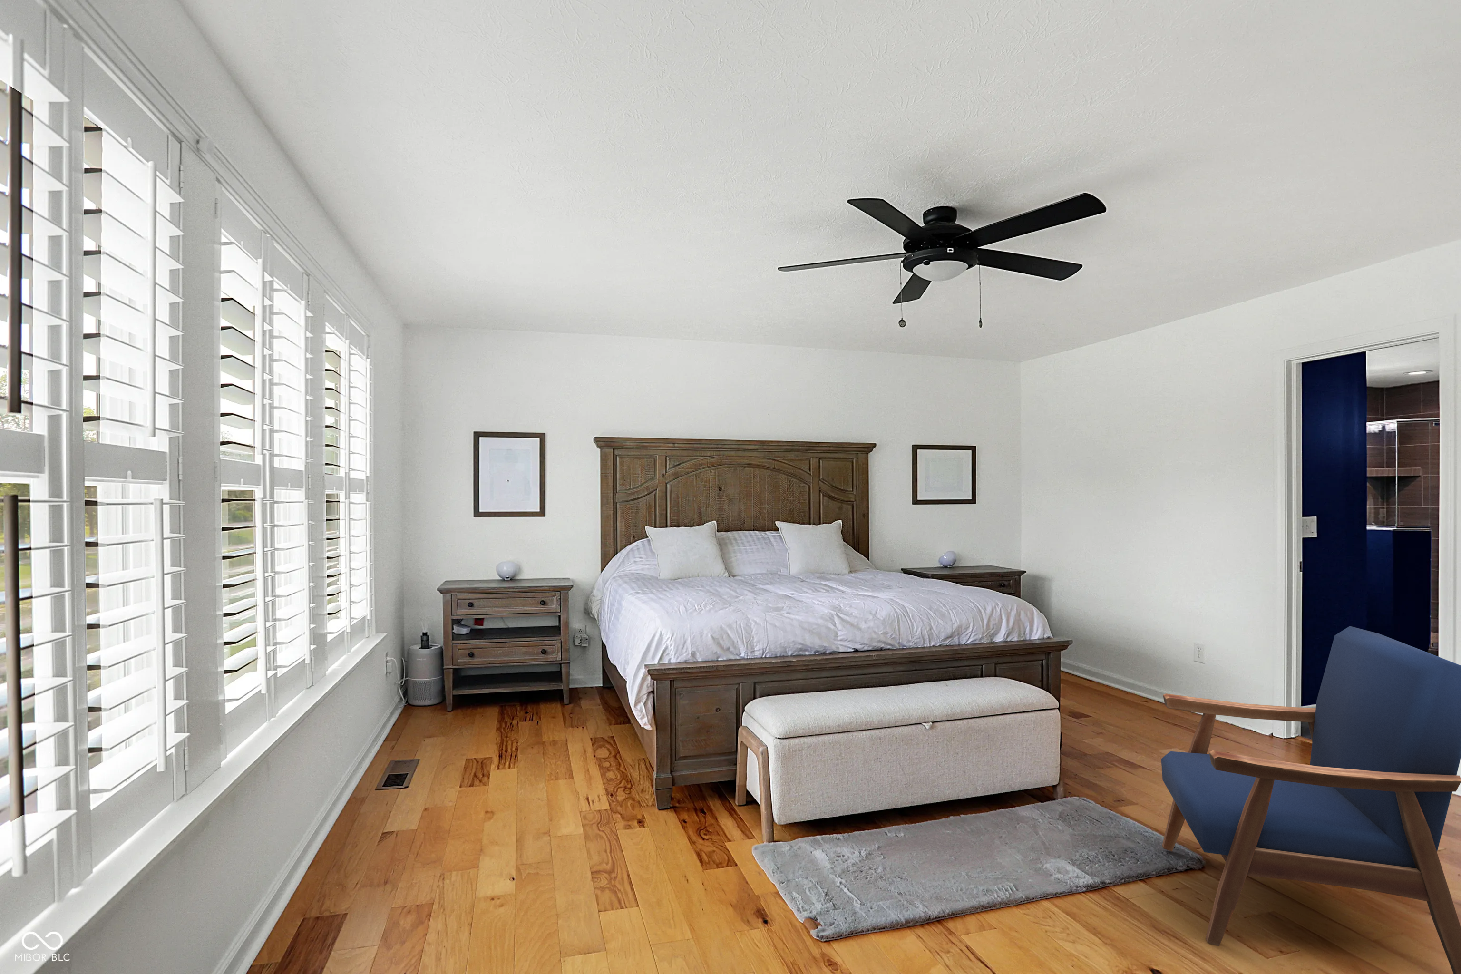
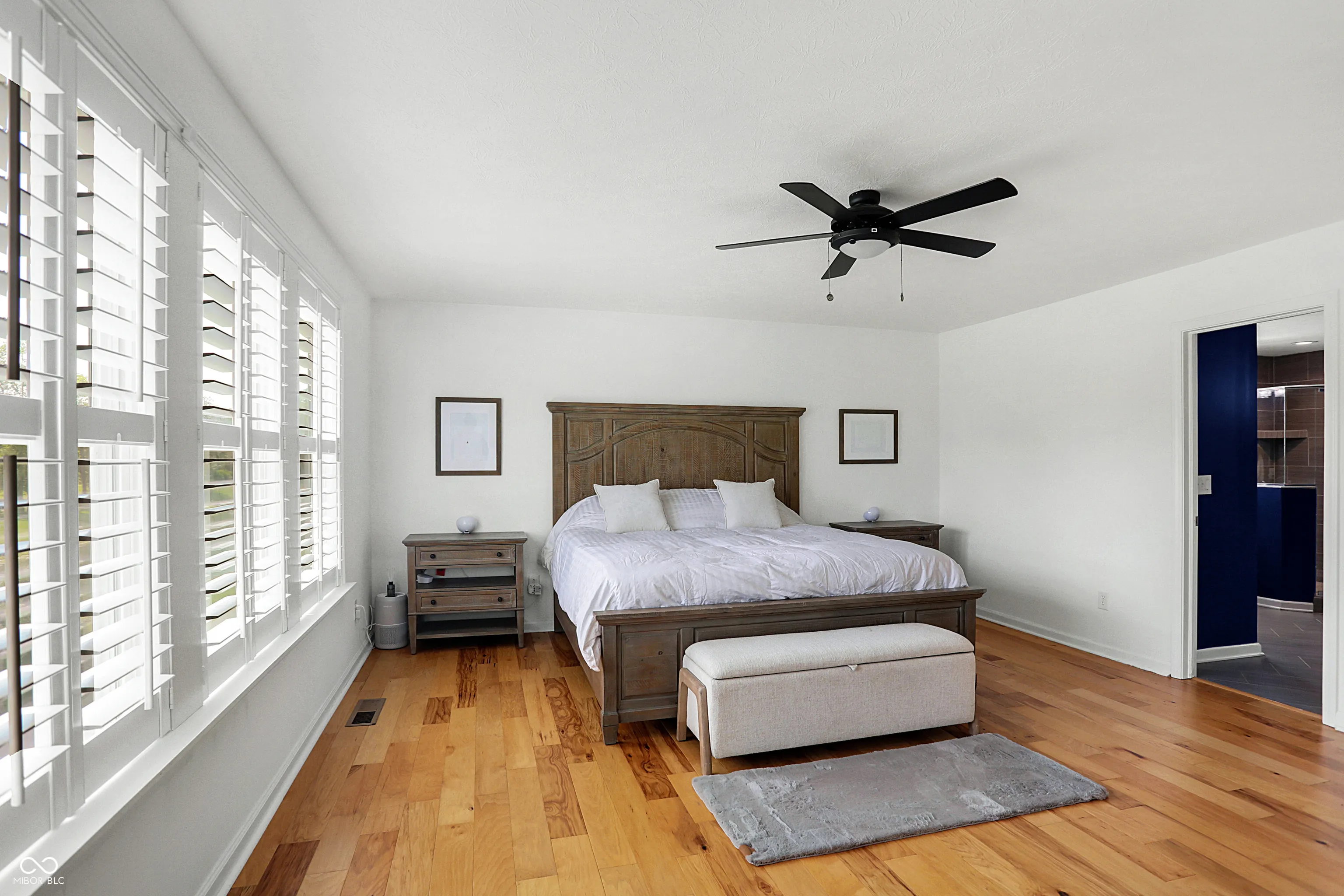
- armchair (1296, 773)
